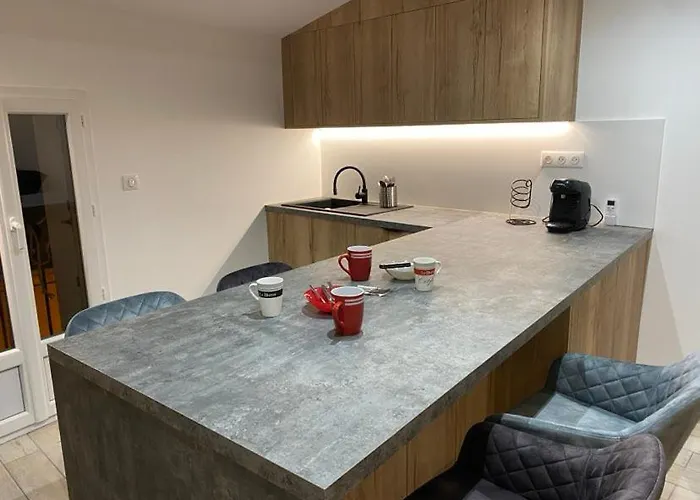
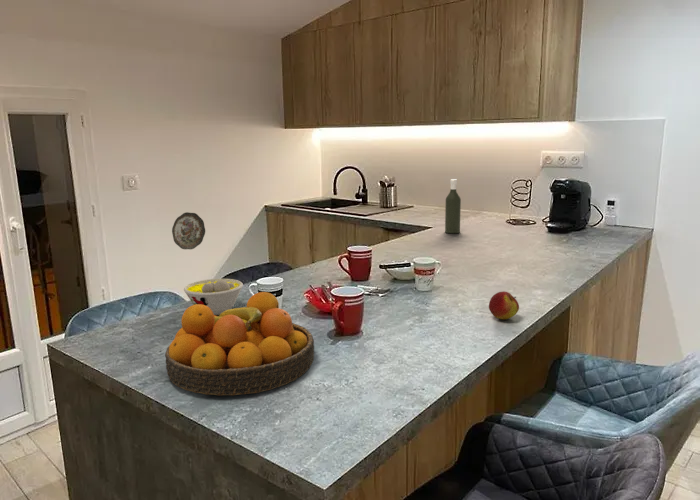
+ fruit bowl (240, 332)
+ decorative plate (188, 230)
+ bowl (214, 294)
+ bottle (453, 206)
+ apple (504, 305)
